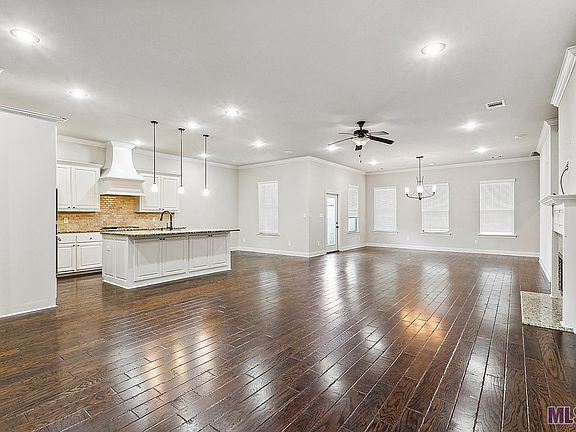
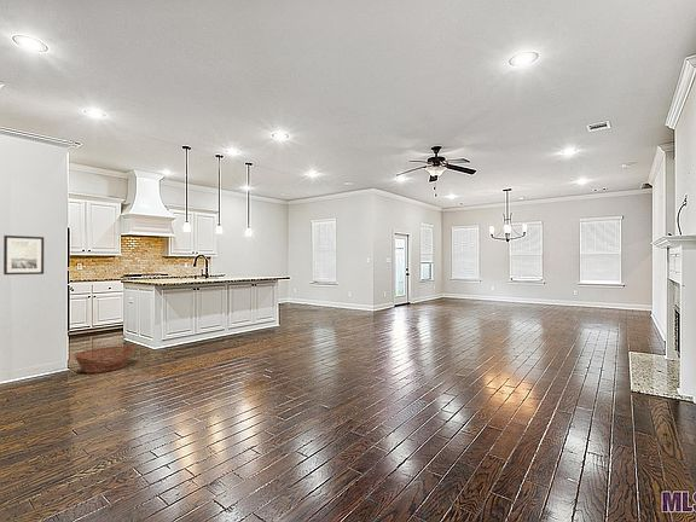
+ basket (105, 359)
+ wall art (24, 255)
